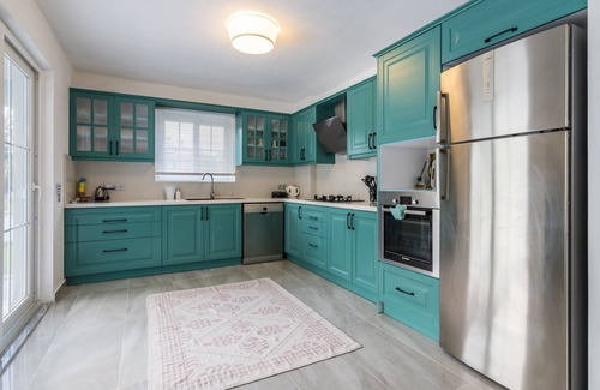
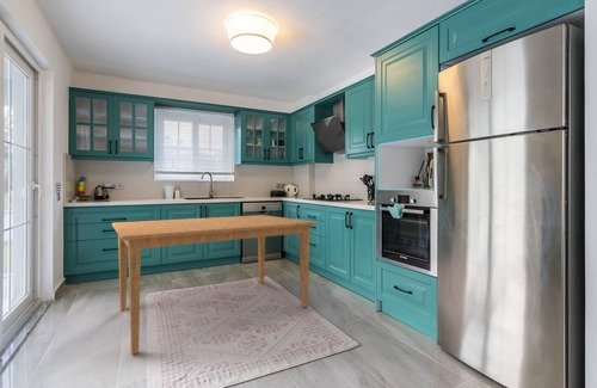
+ dining table (211, 241)
